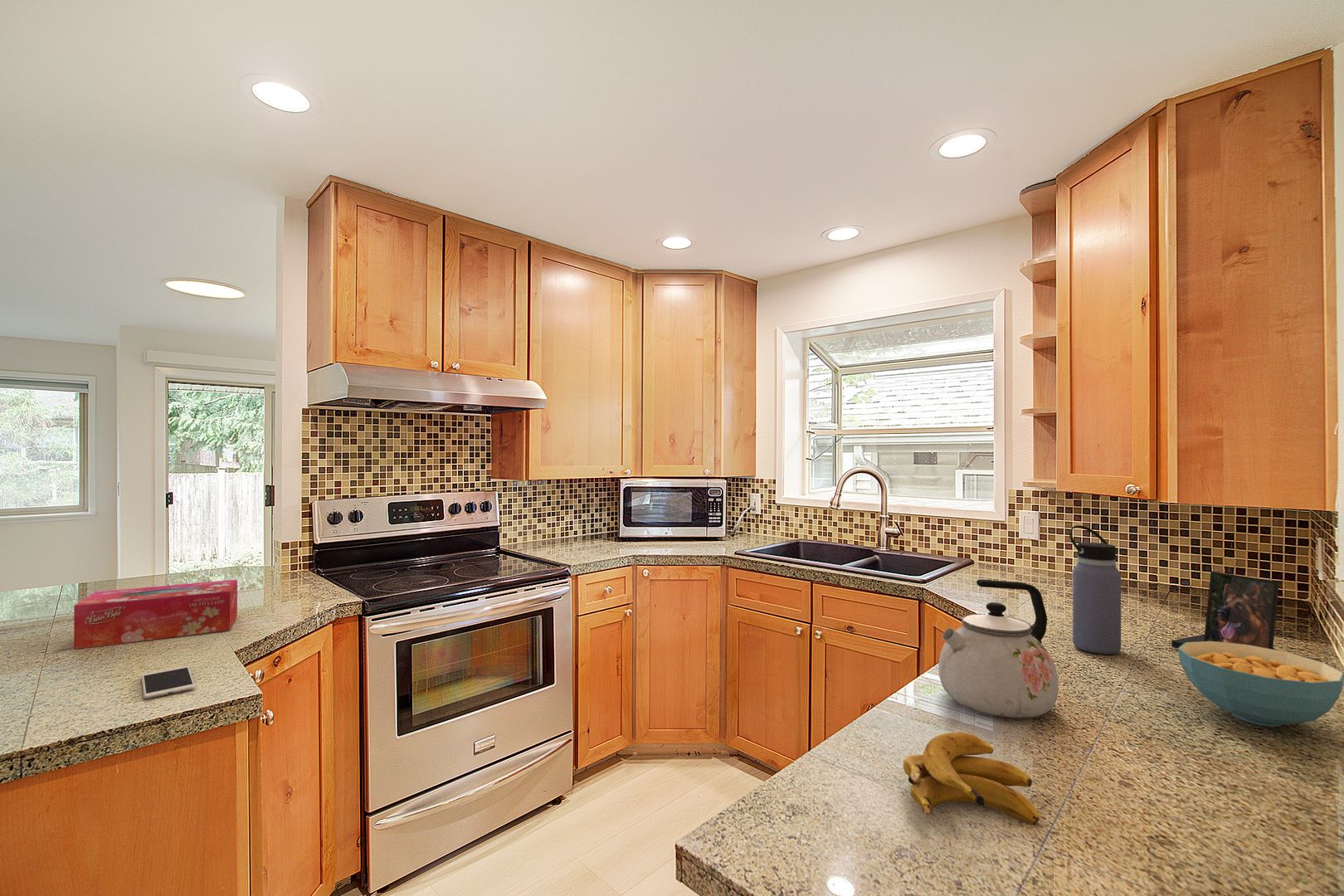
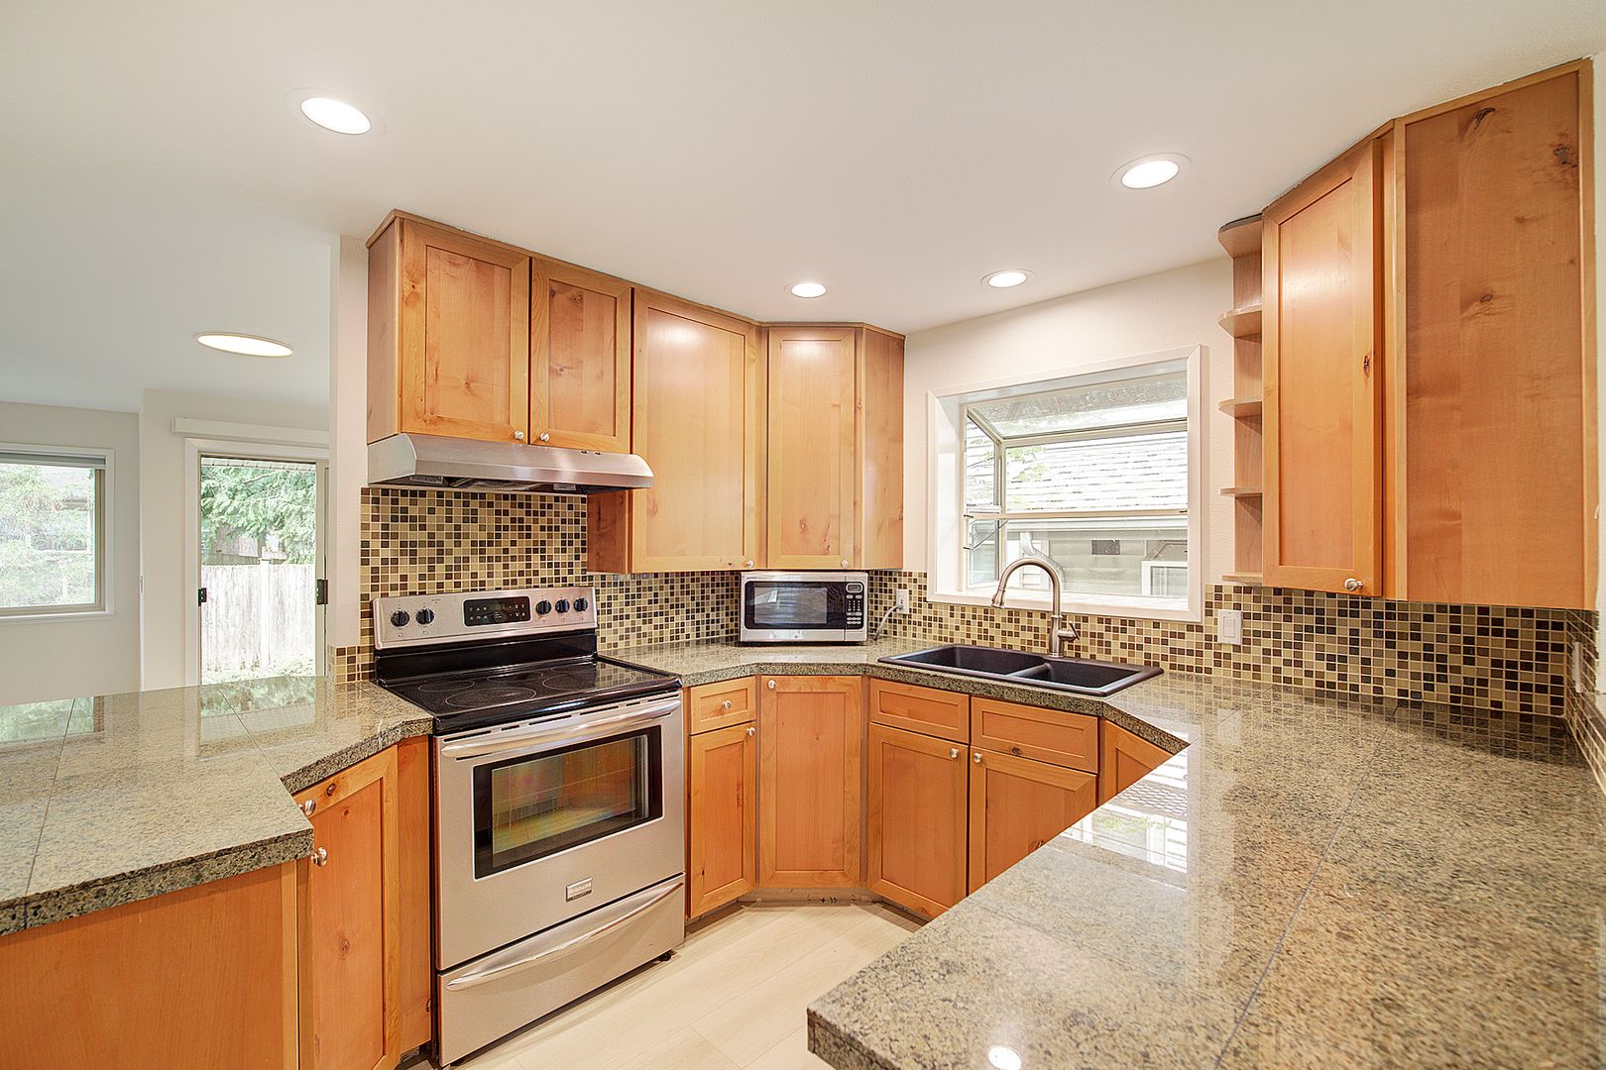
- cereal bowl (1256, 689)
- photo frame (1243, 616)
- banana (967, 779)
- tissue box (163, 611)
- kettle (995, 641)
- water bottle (1094, 587)
- smartphone (168, 681)
